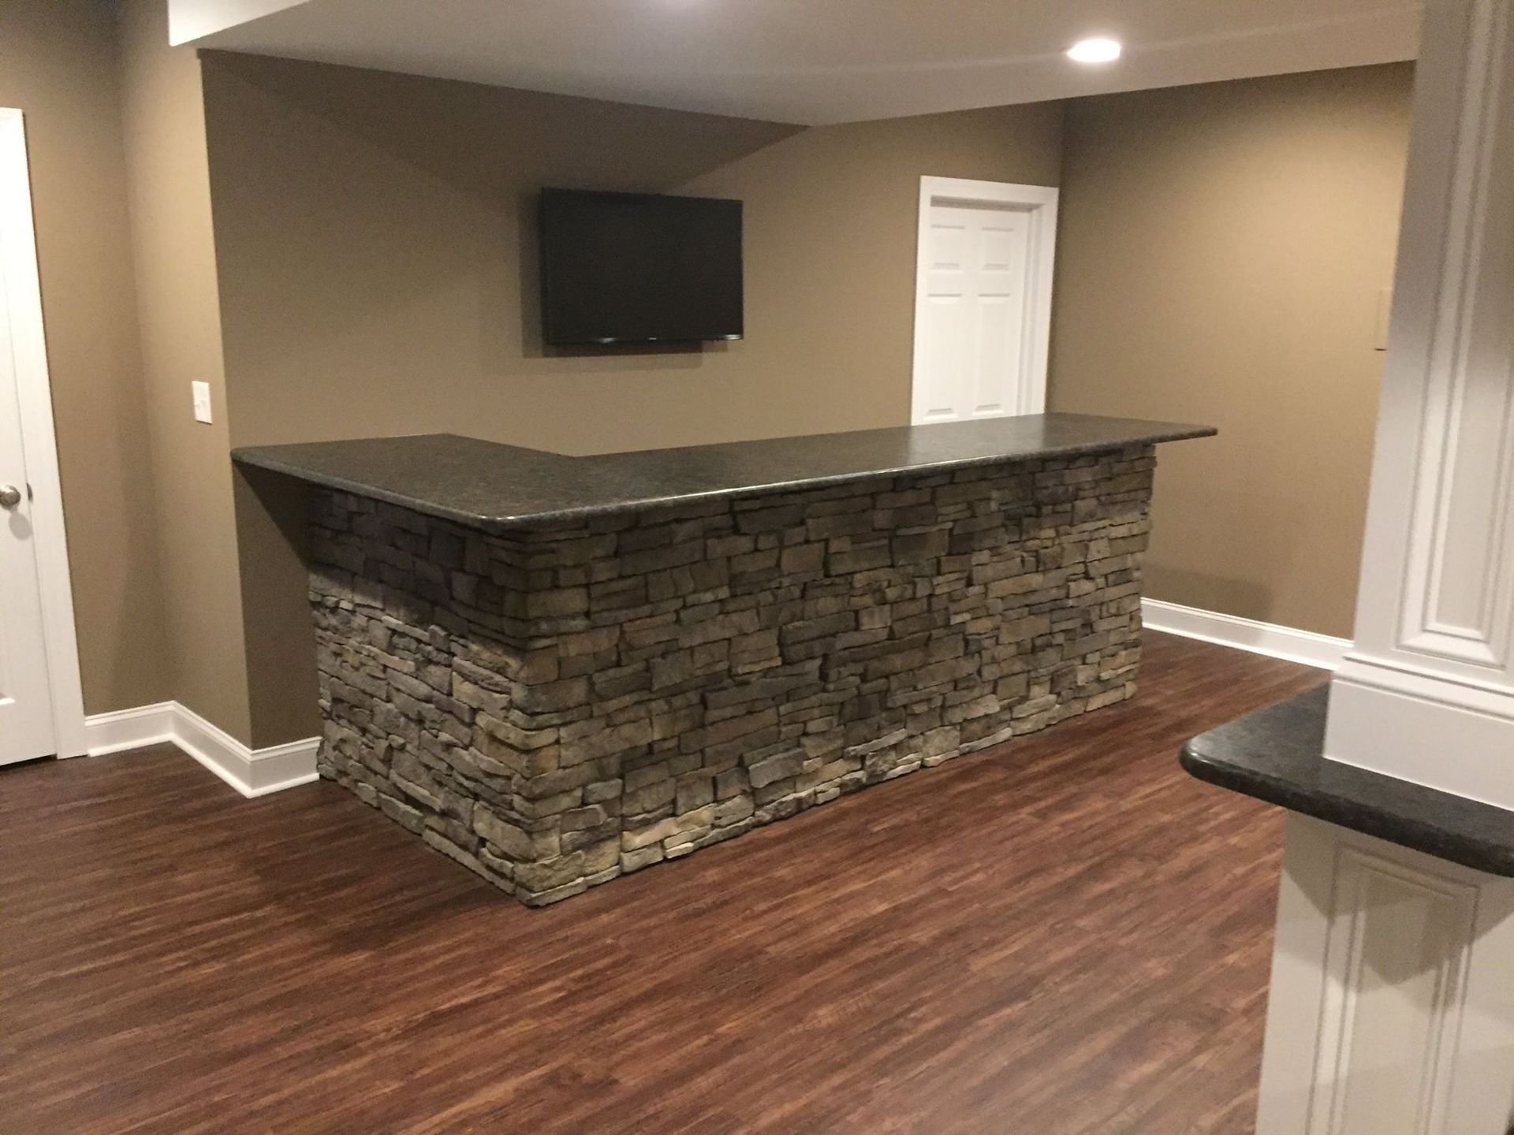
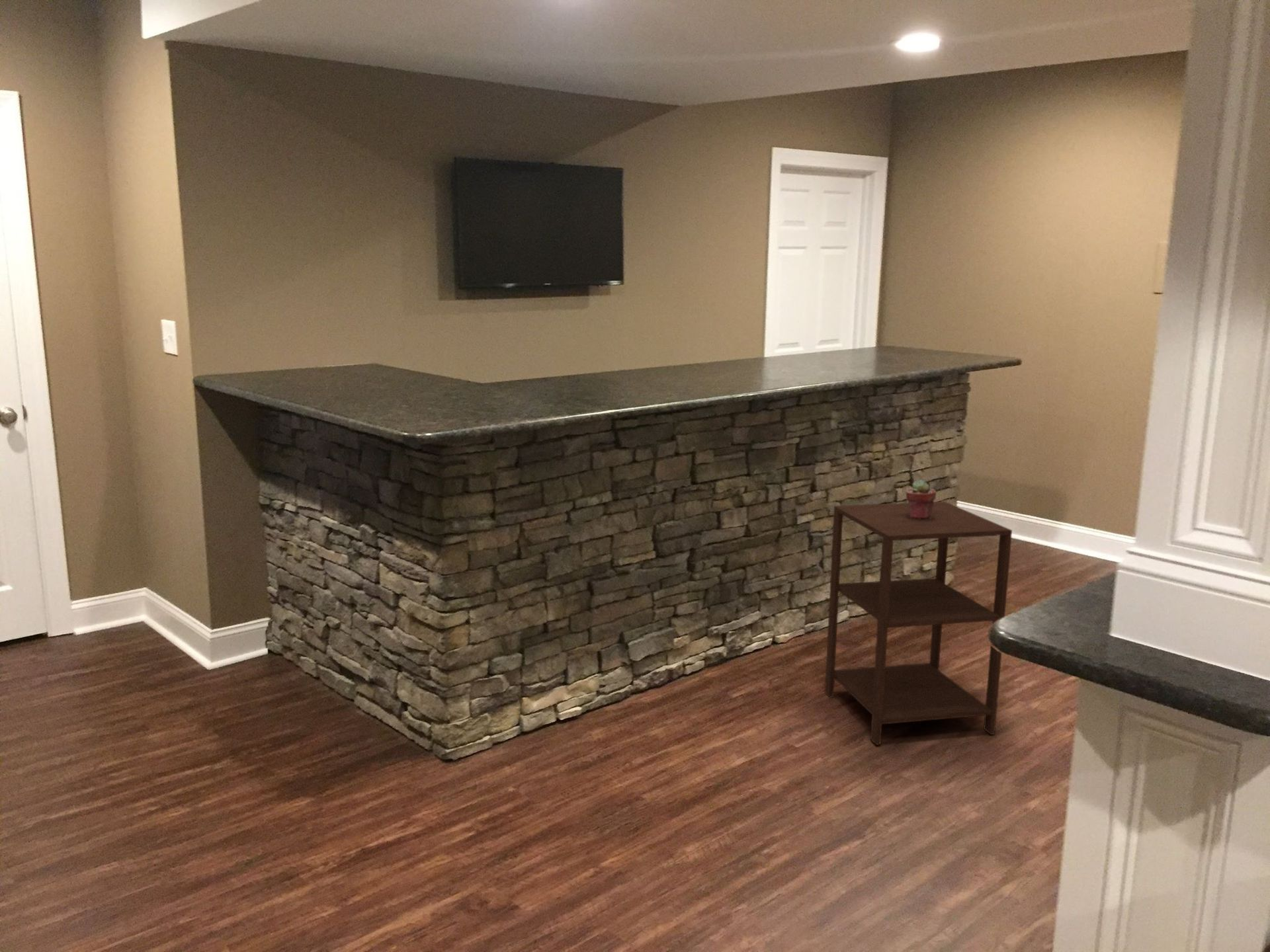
+ potted succulent (920, 498)
+ side table (912, 617)
